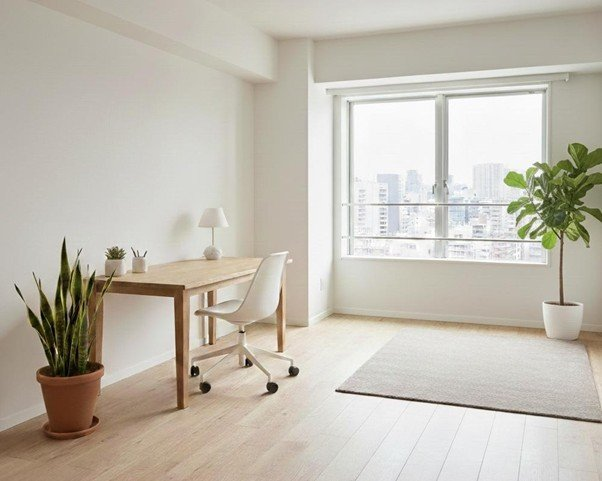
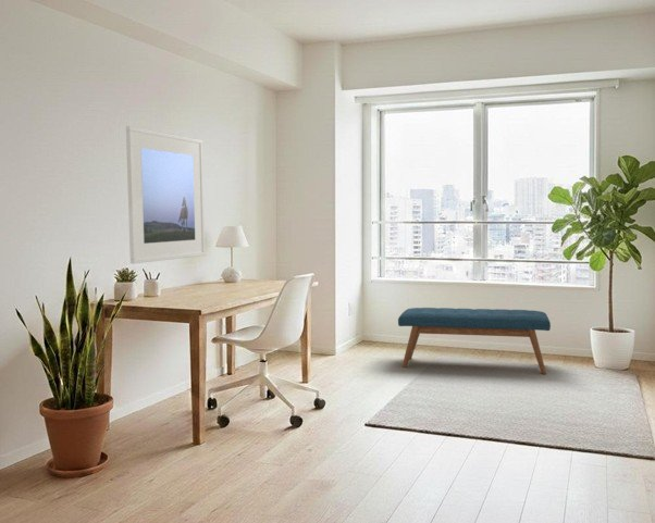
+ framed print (169, 197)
+ bench (472, 334)
